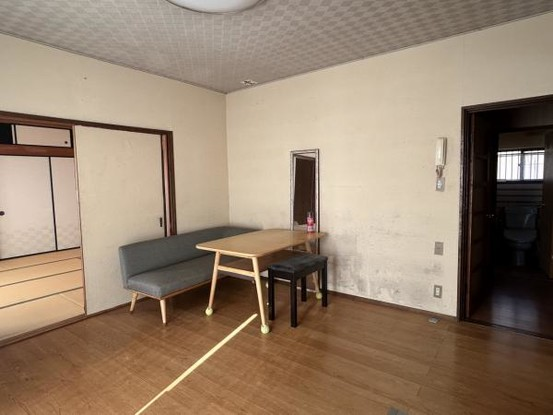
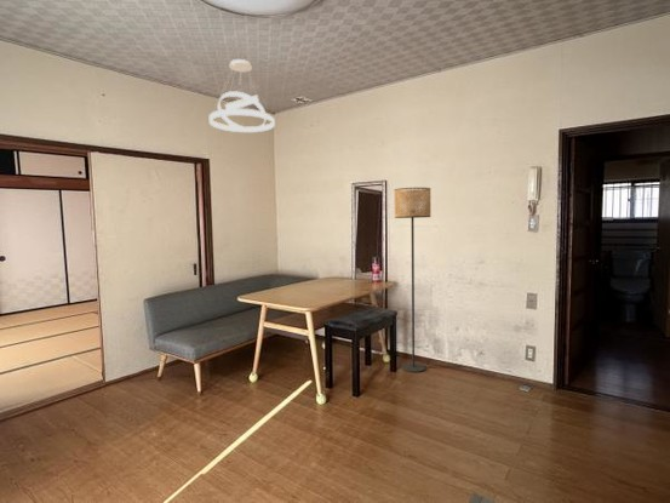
+ pendant light (241, 96)
+ floor lamp (412, 279)
